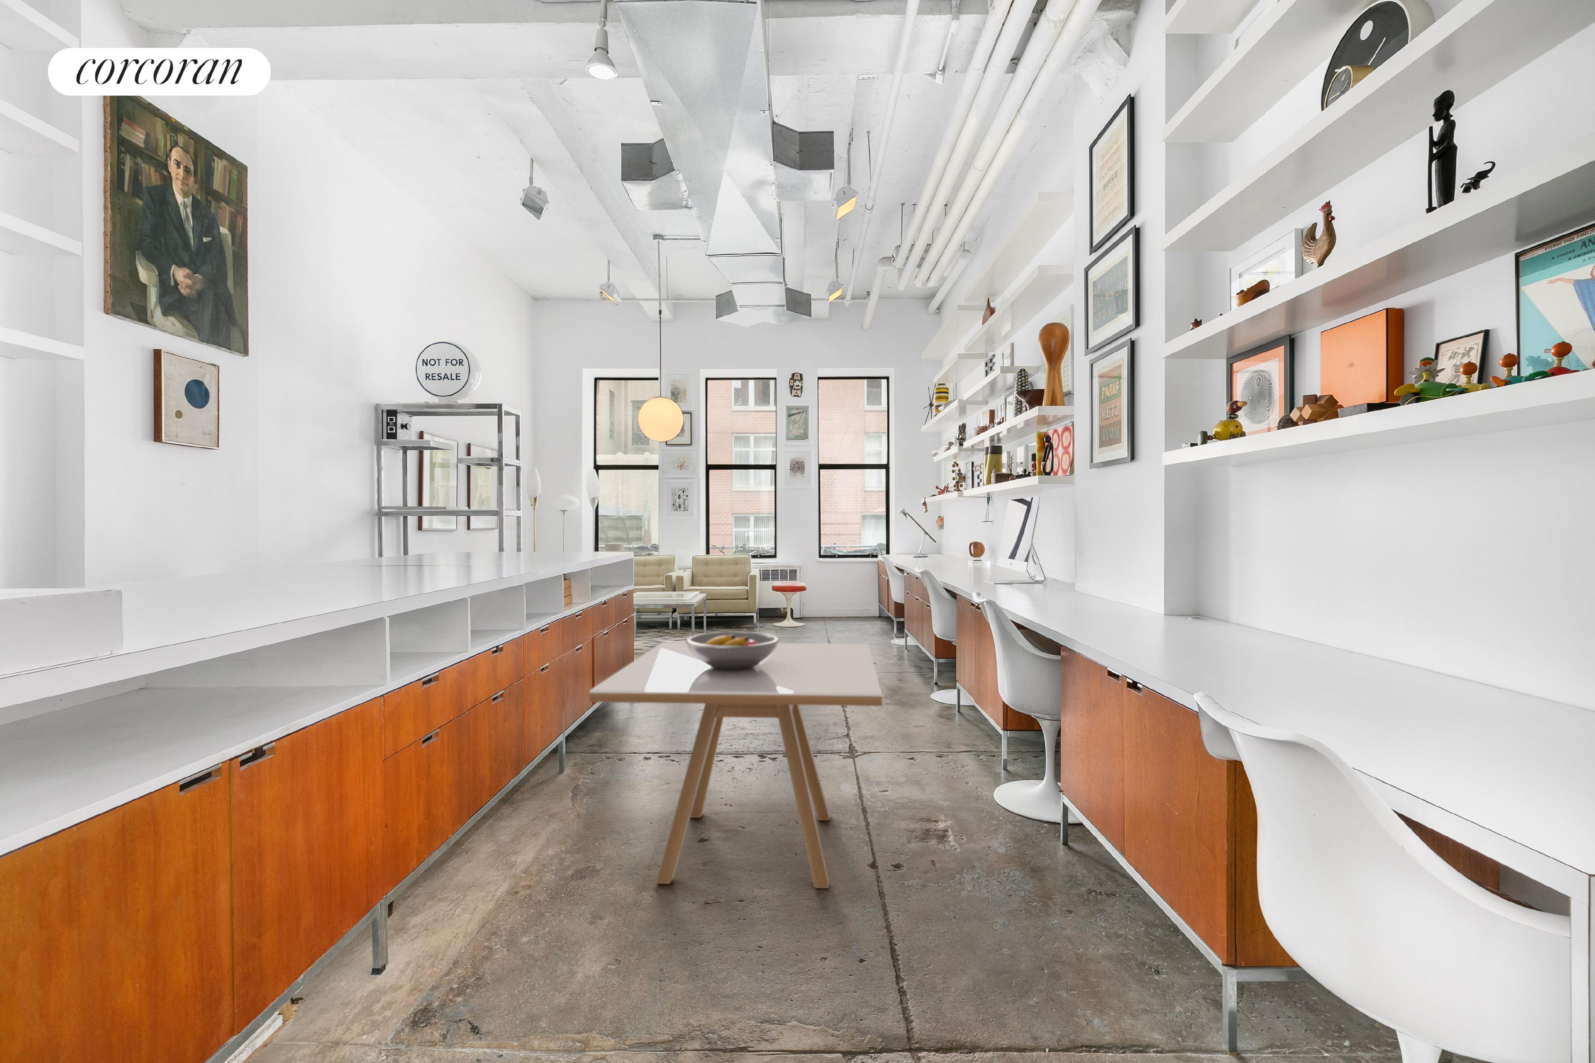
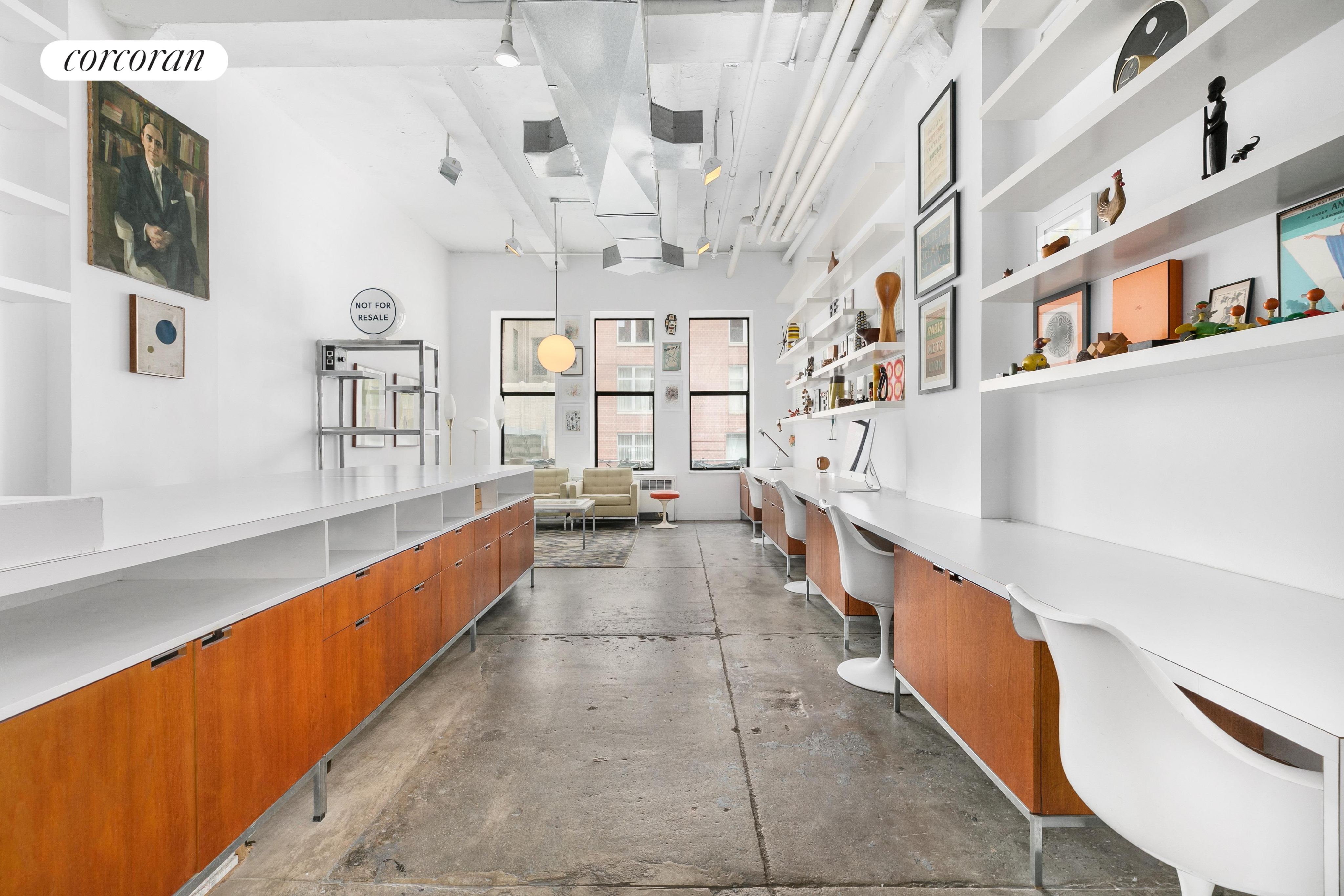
- dining table (784, 749)
- fruit bowl (732, 648)
